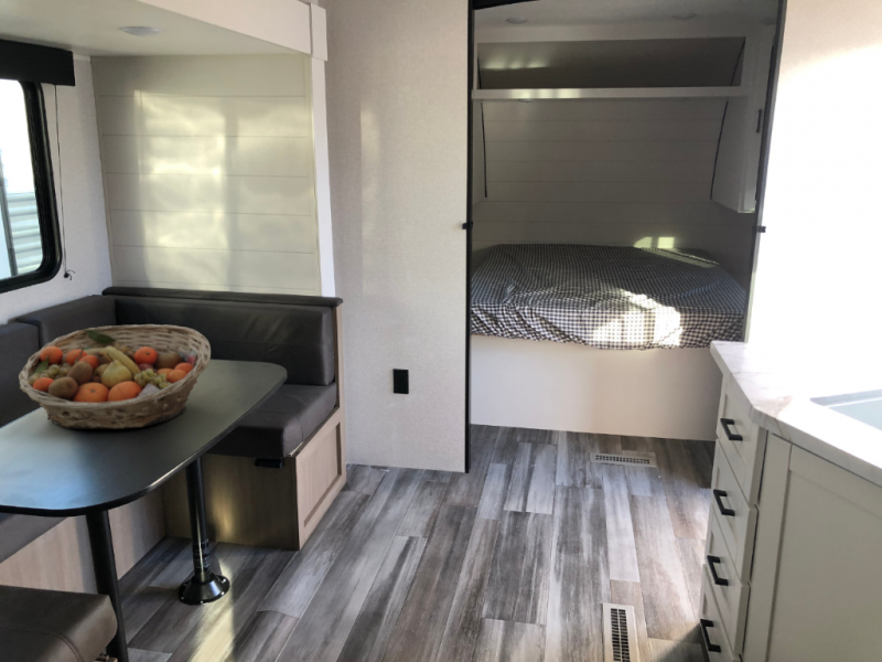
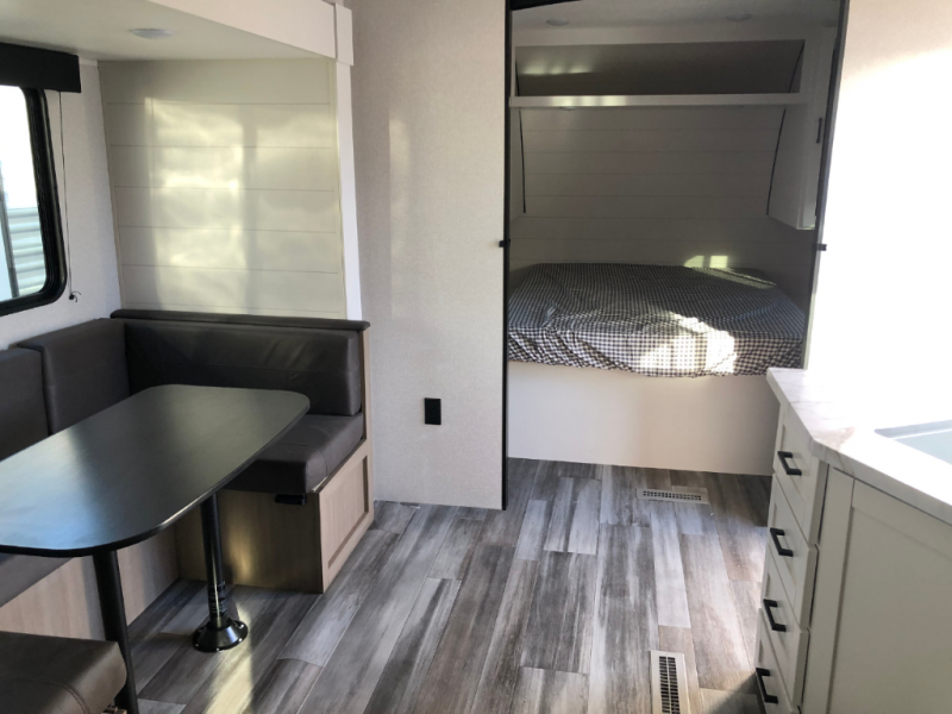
- fruit basket (119, 374)
